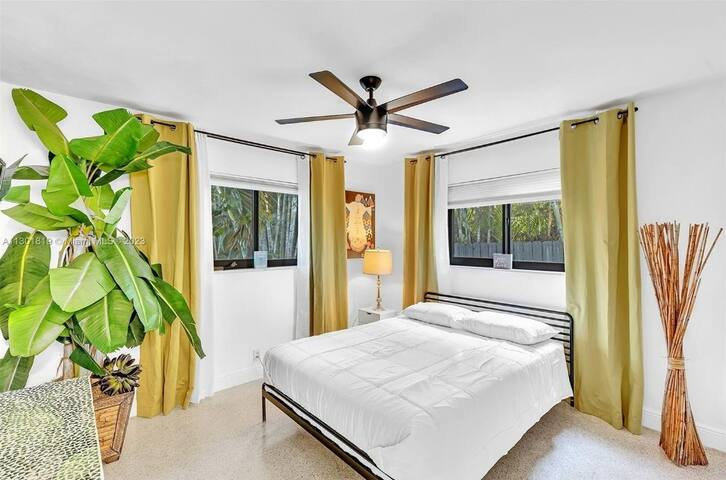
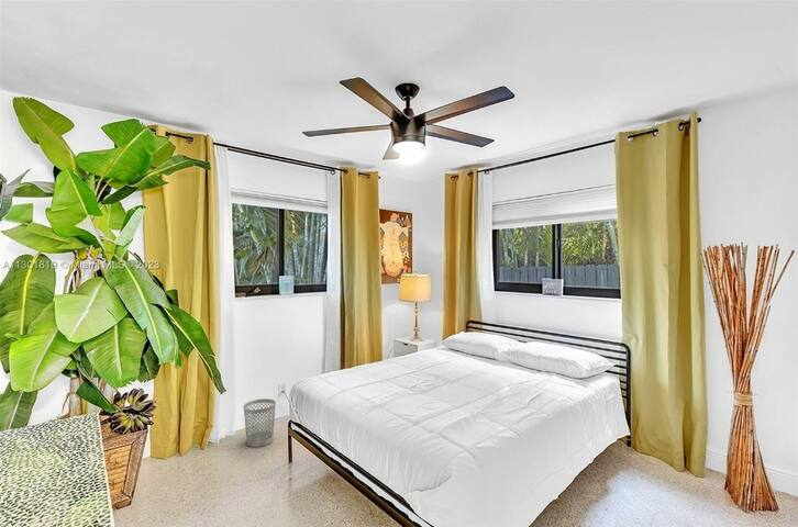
+ wastebasket (258, 422)
